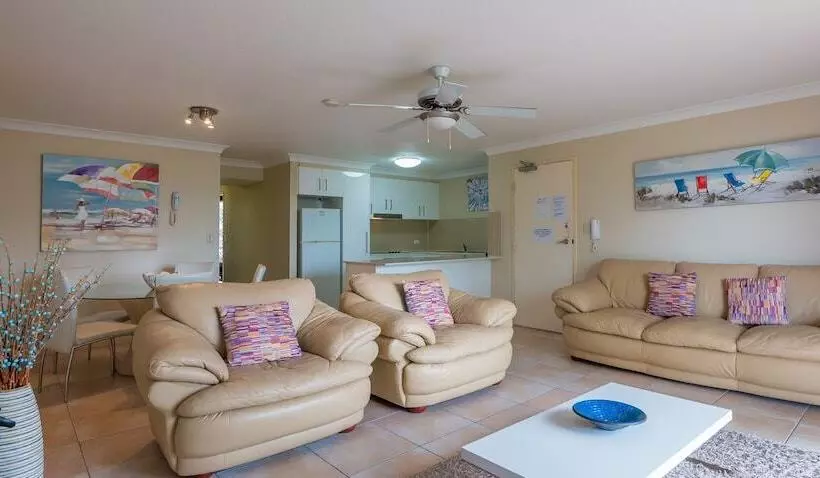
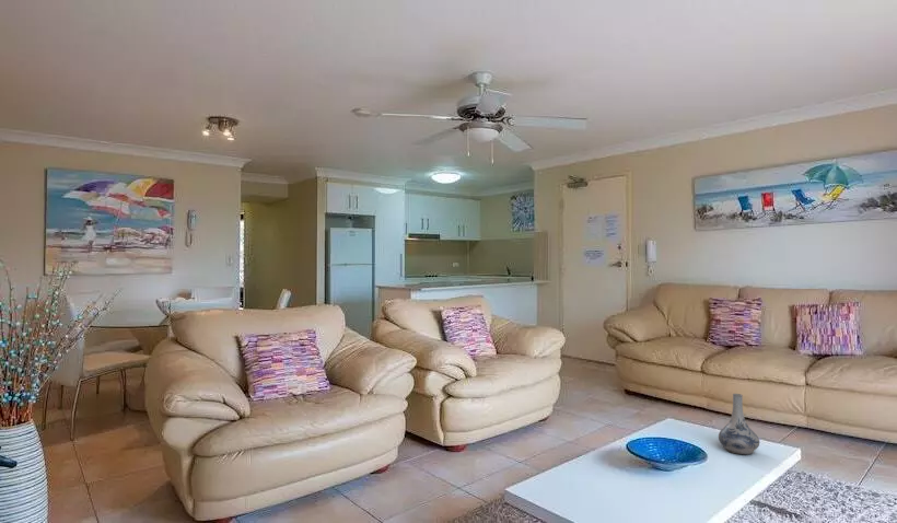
+ decorative vase (738, 422)
